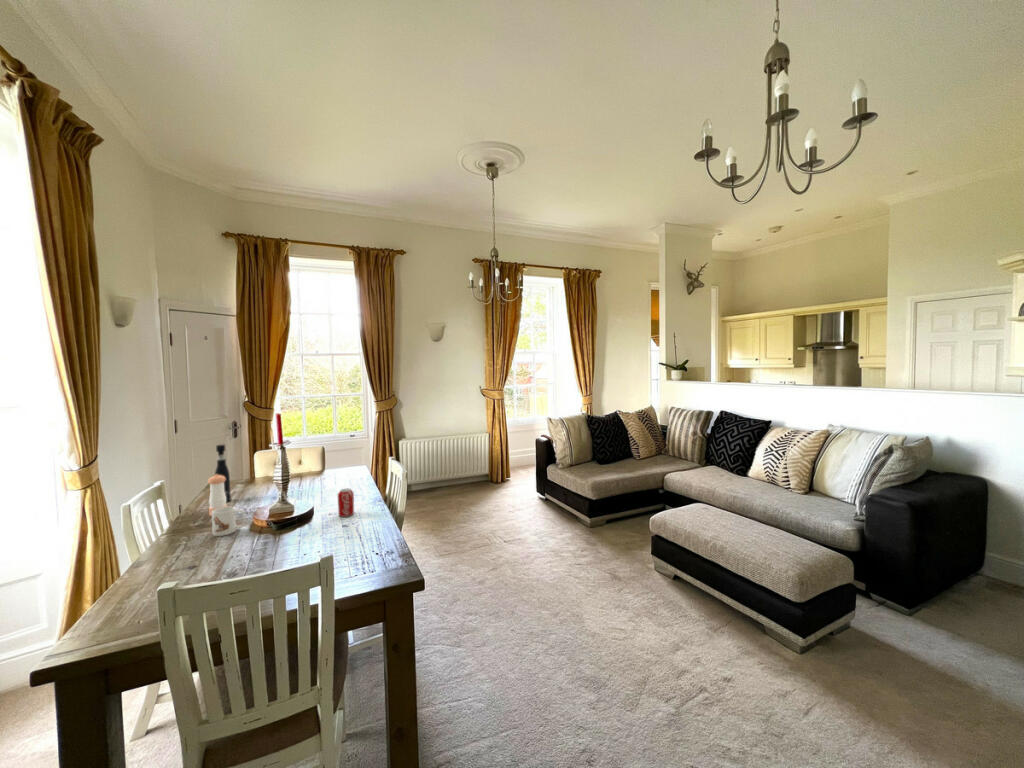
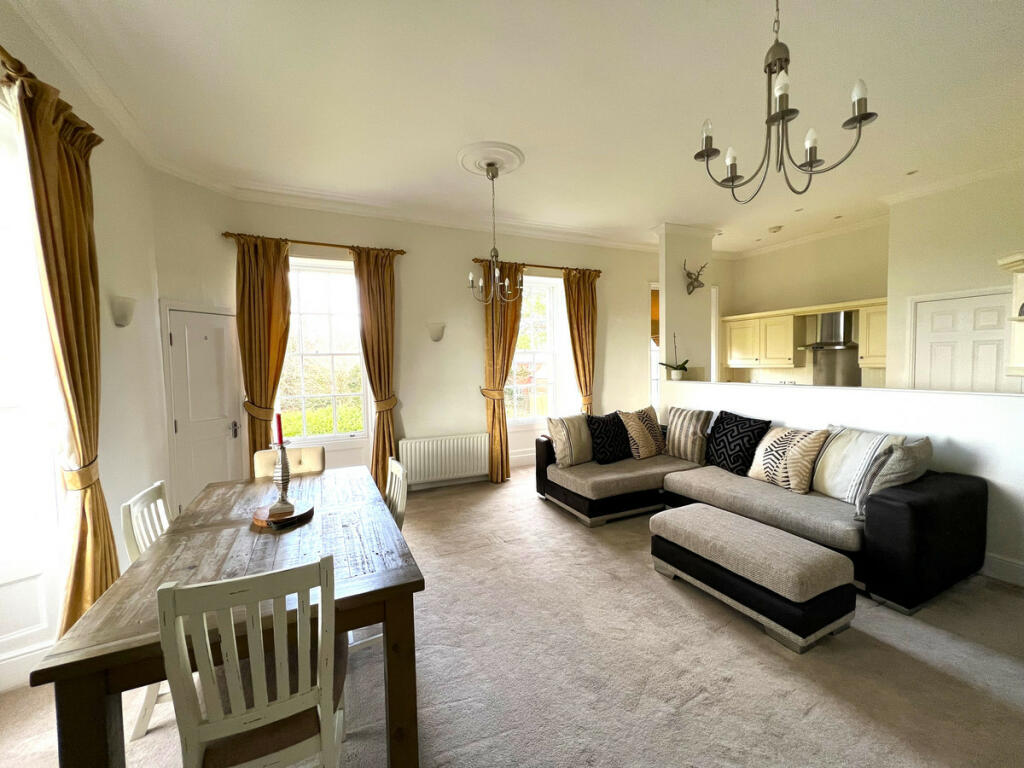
- beverage can (345, 502)
- mug (228, 520)
- pepper shaker (217, 494)
- pepper grinder (222, 473)
